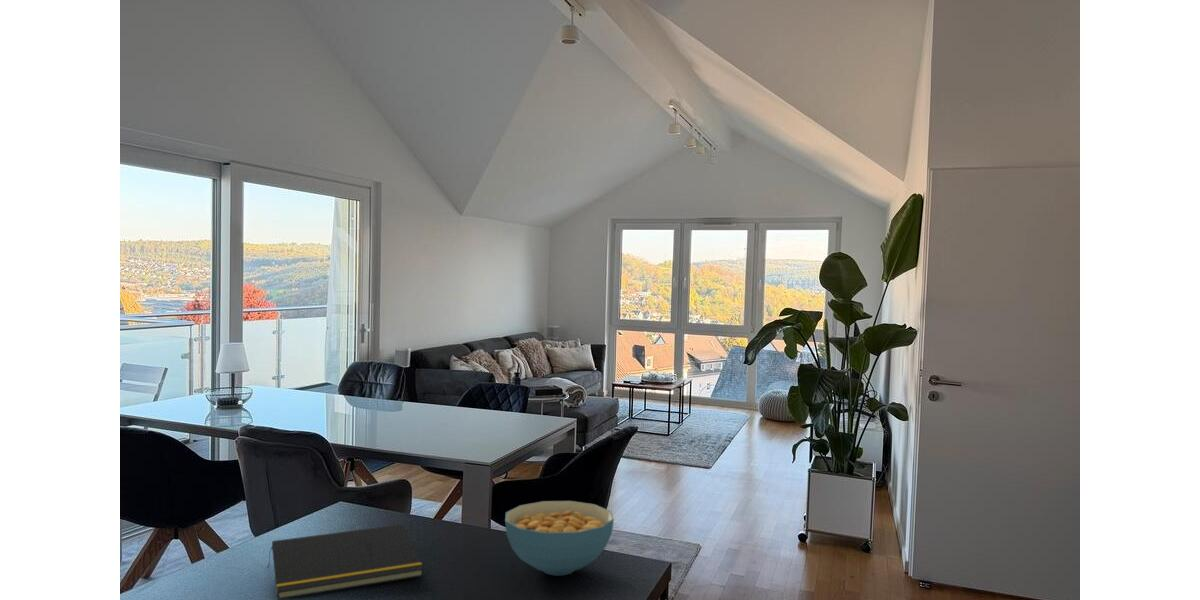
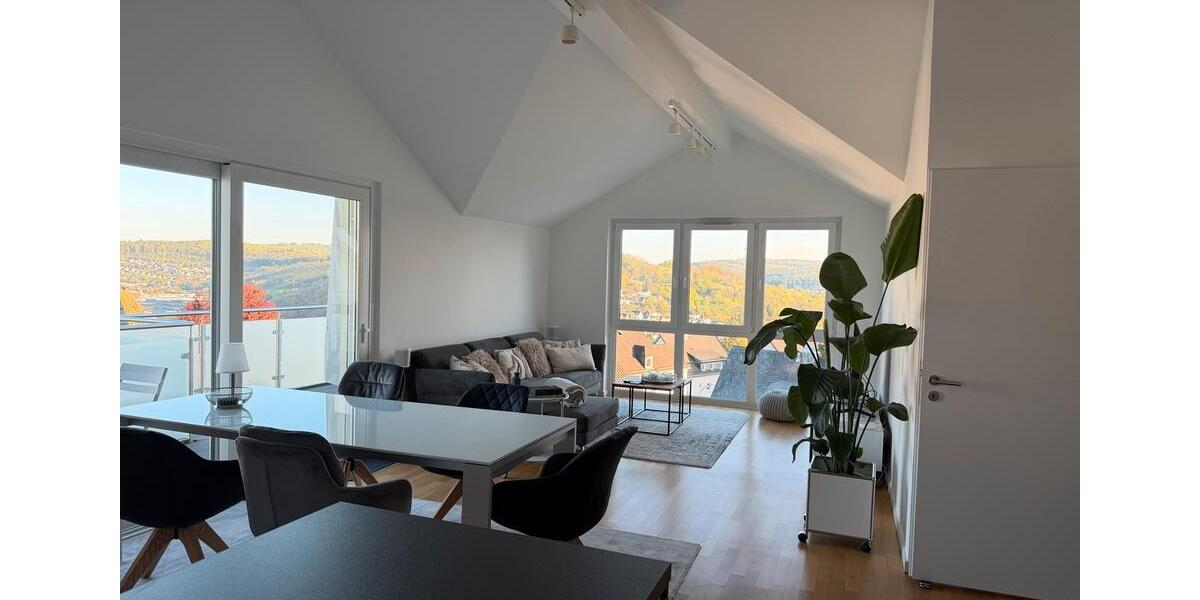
- notepad (346, 558)
- cereal bowl (558, 542)
